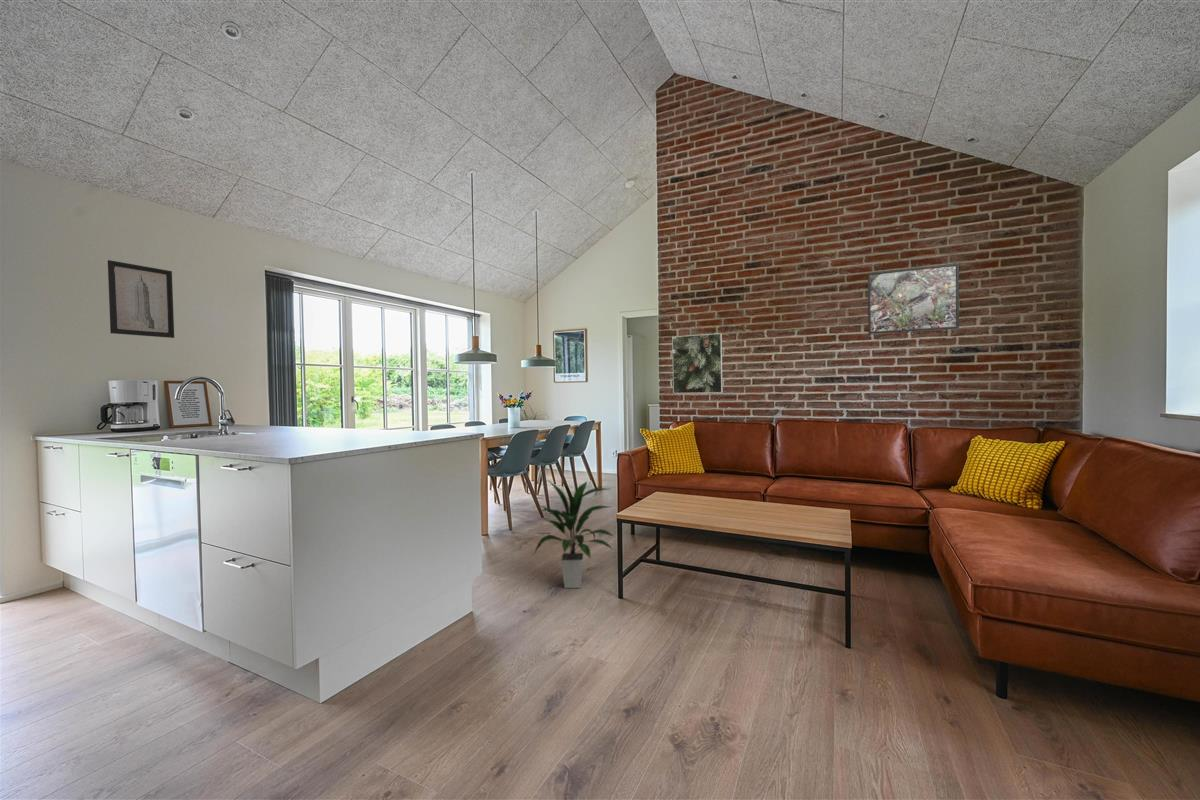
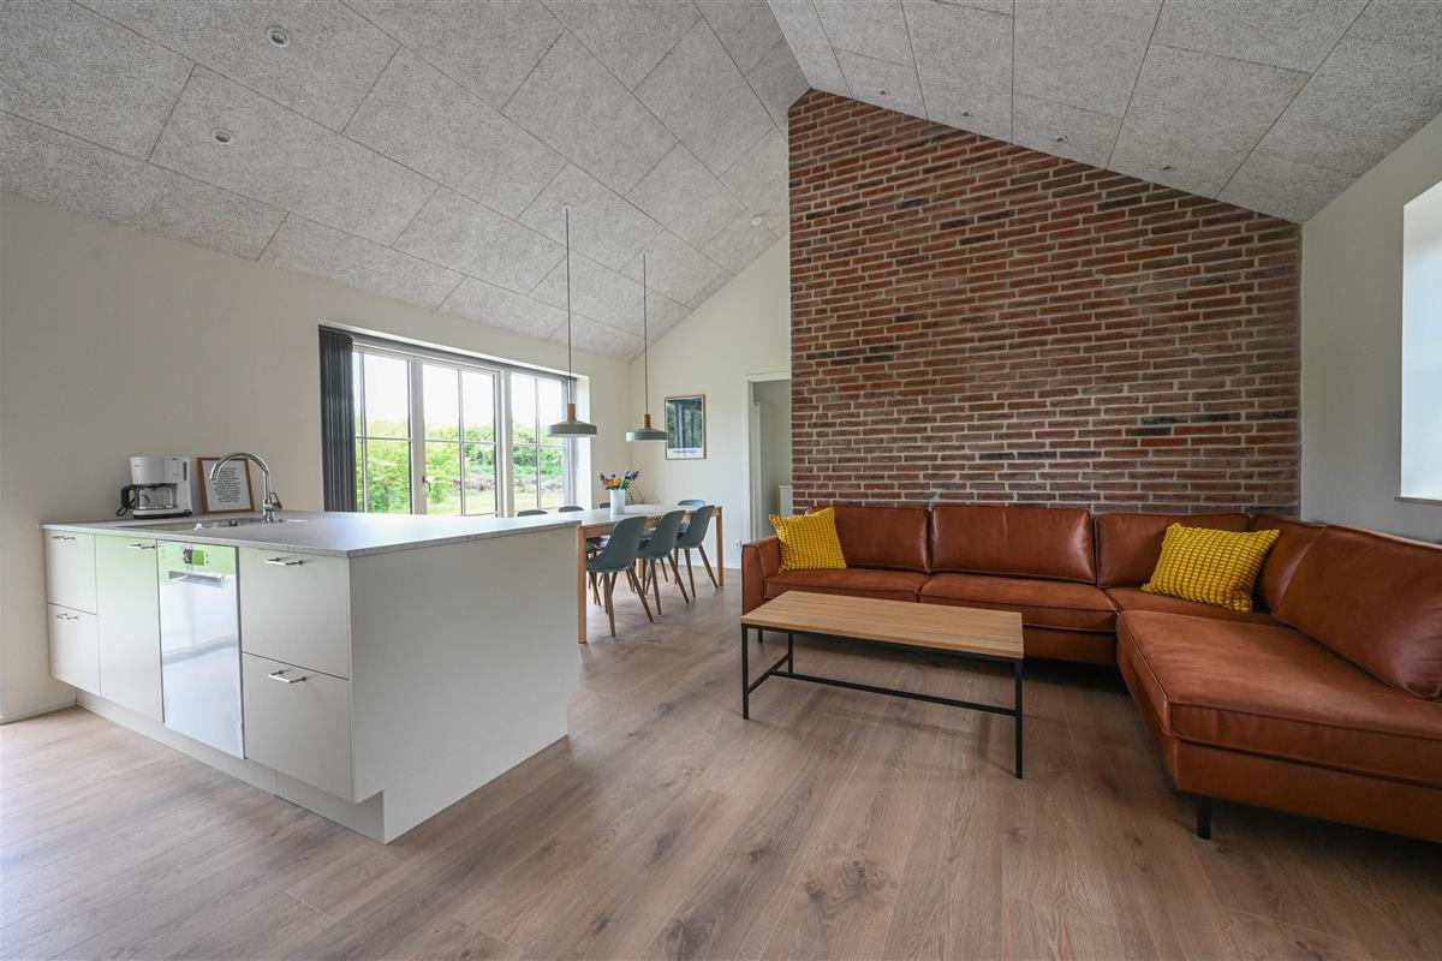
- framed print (911, 299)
- wall art (142, 300)
- indoor plant (575, 530)
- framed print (696, 364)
